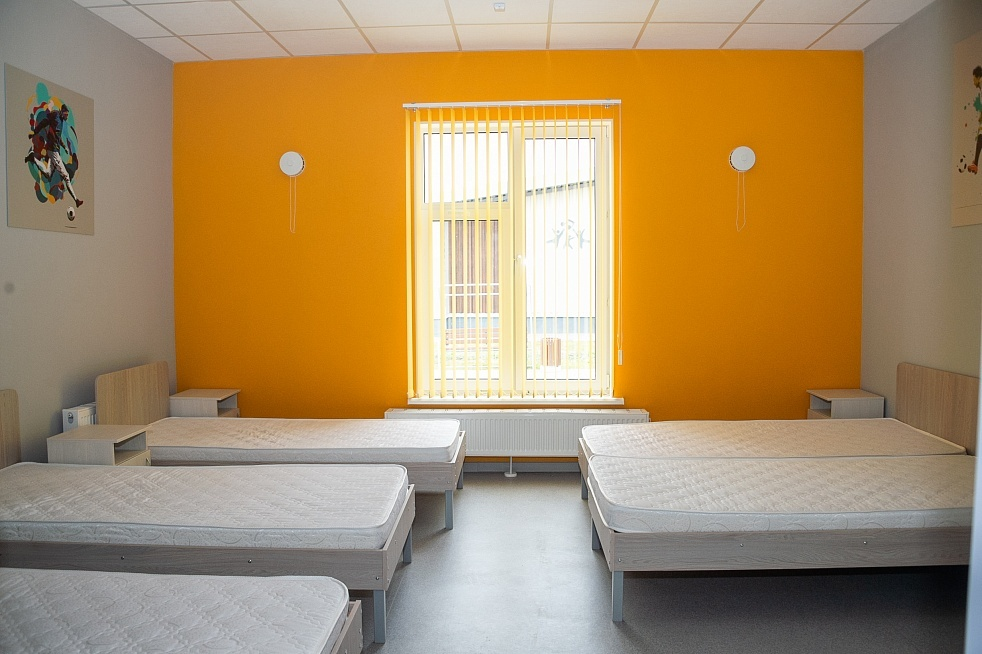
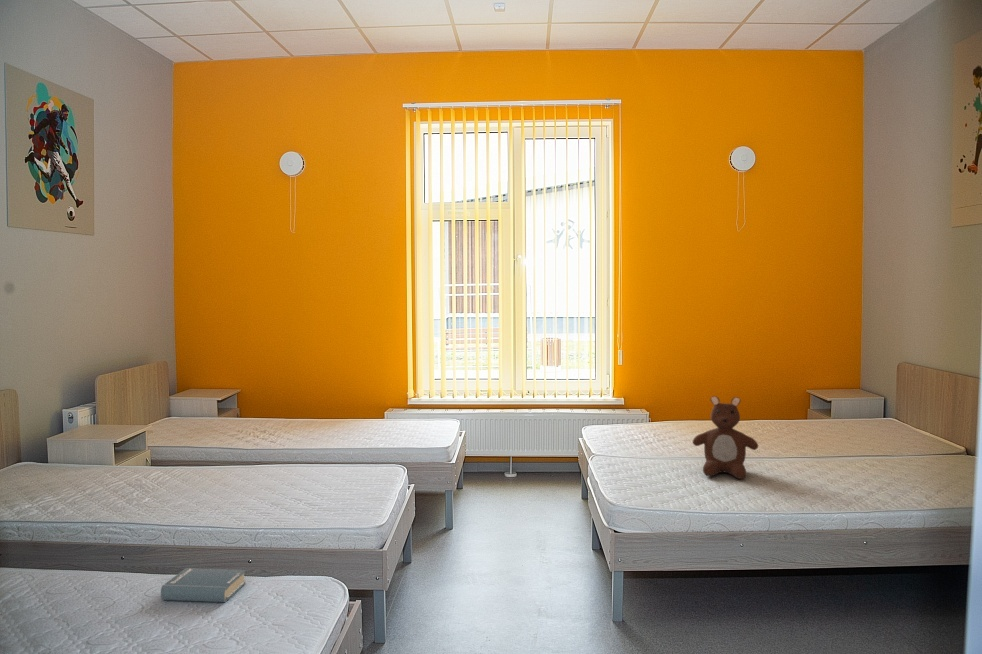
+ teddy bear (724, 435)
+ hardback book (204, 585)
